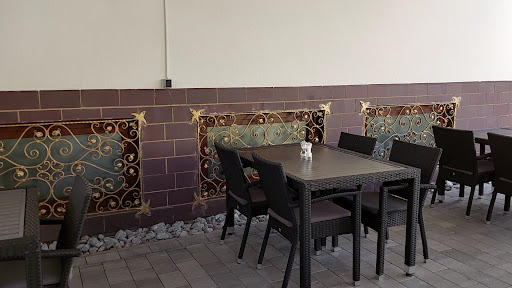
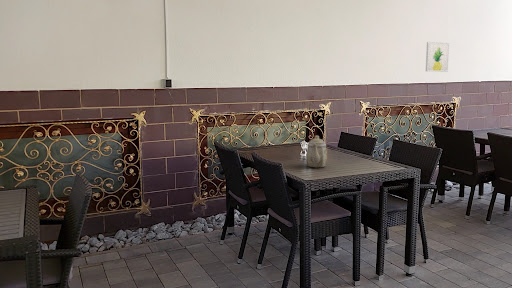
+ teapot (316, 151)
+ wall art (437, 57)
